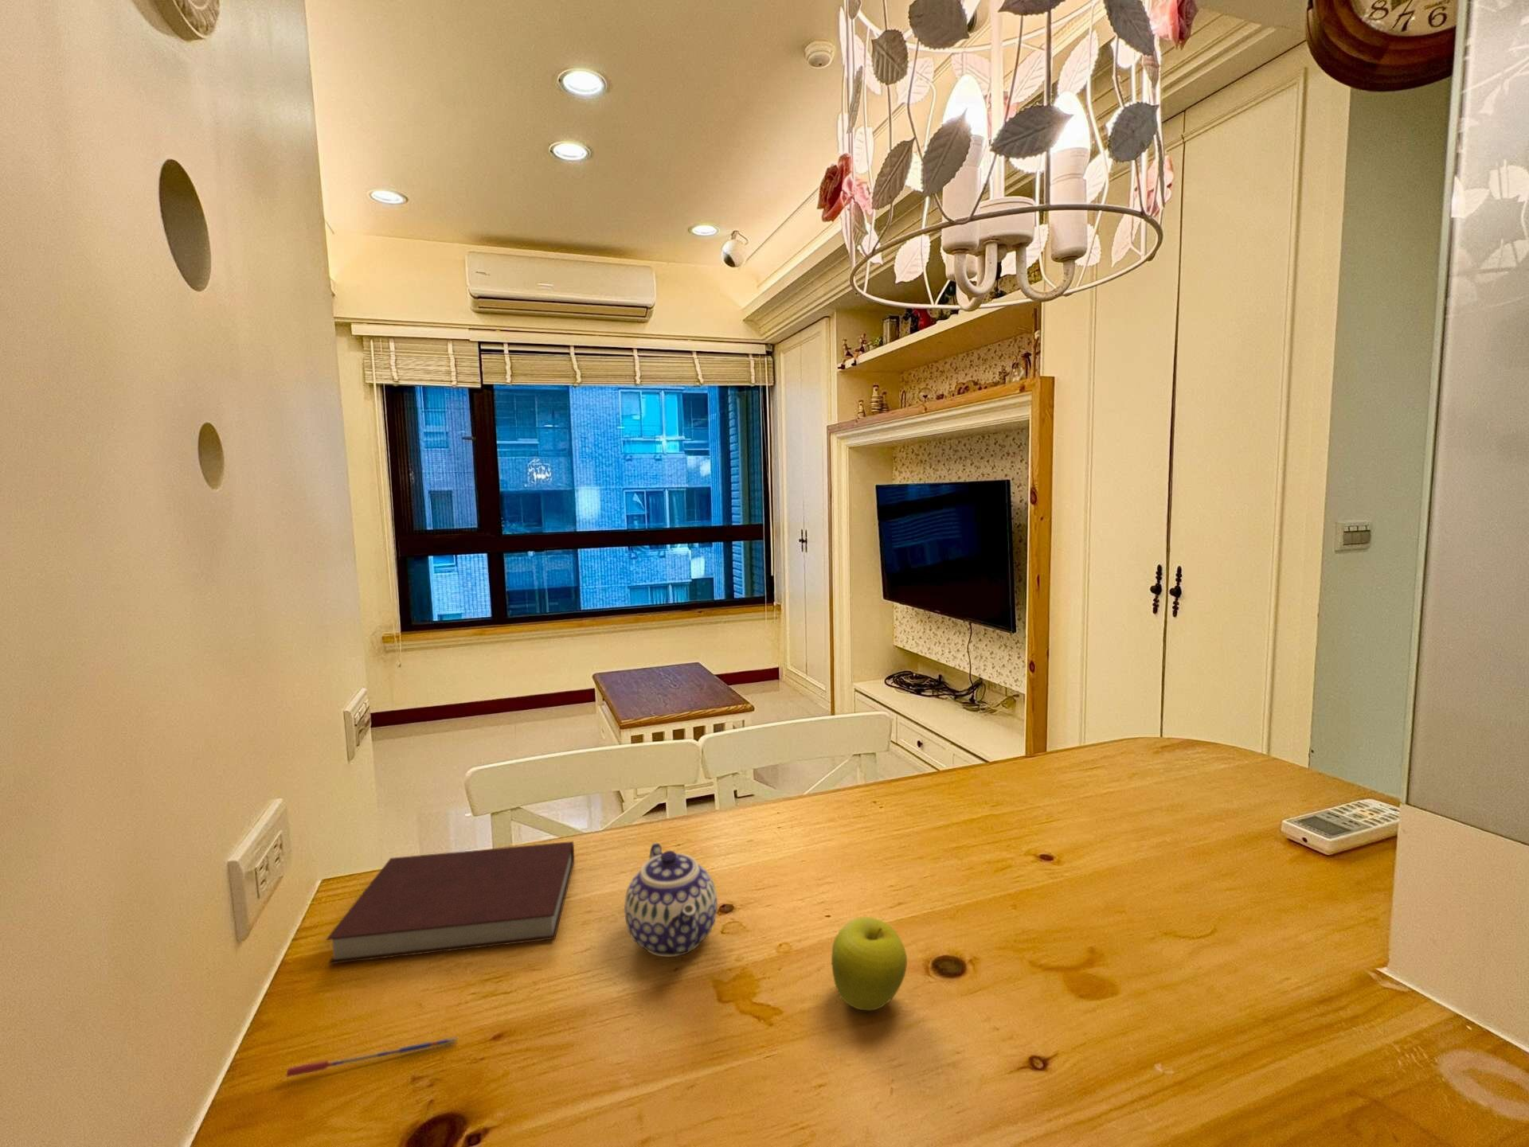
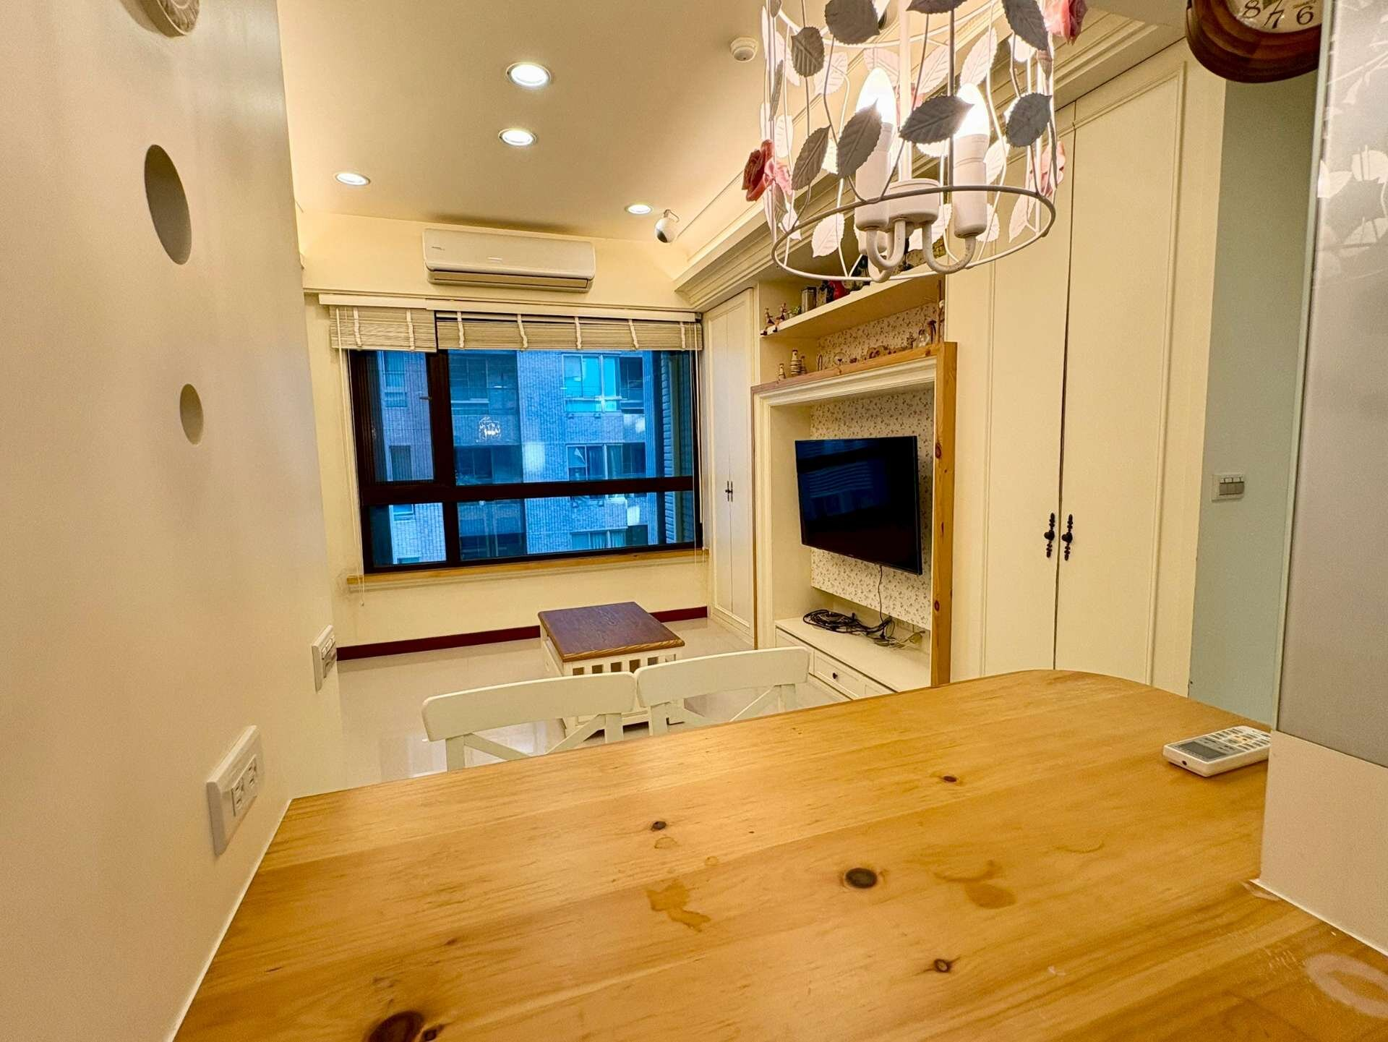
- fruit (868, 964)
- pen (375, 1054)
- notebook (466, 895)
- teapot (671, 895)
